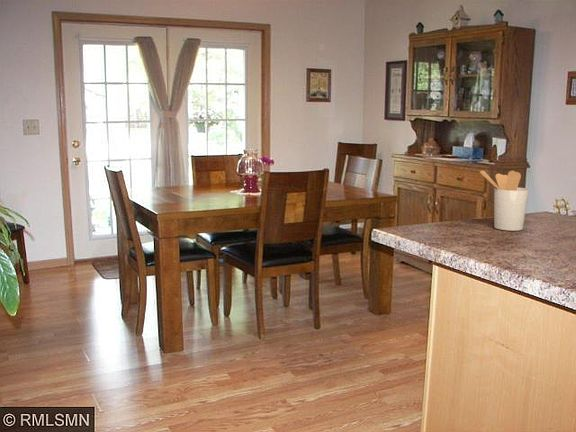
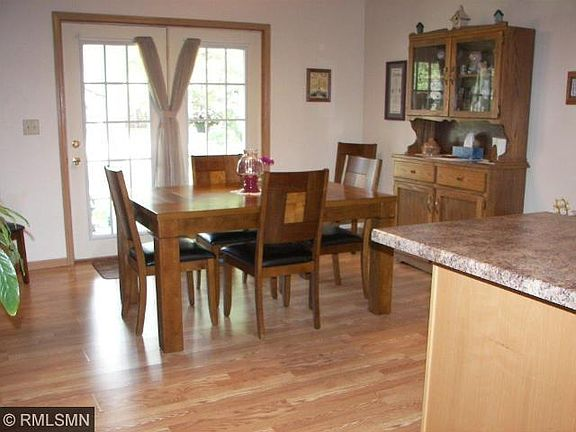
- utensil holder (501, 198)
